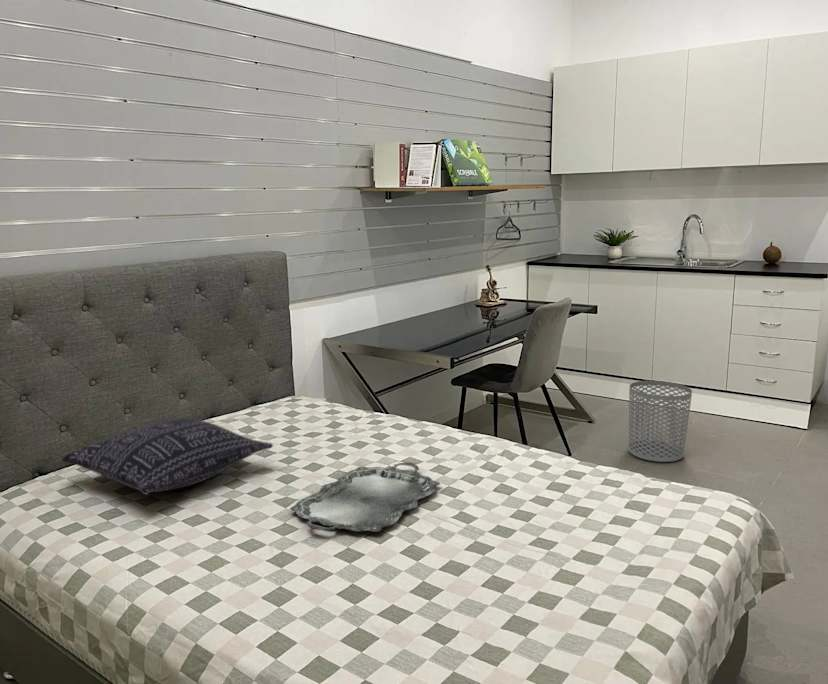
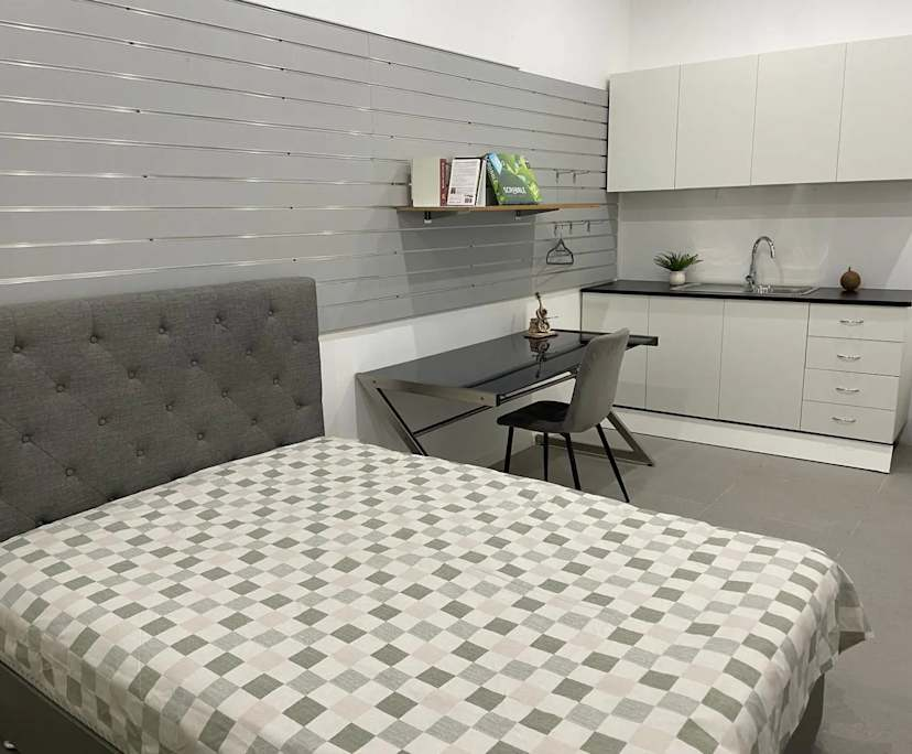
- pillow (167, 452)
- serving tray (368, 496)
- waste bin (657, 421)
